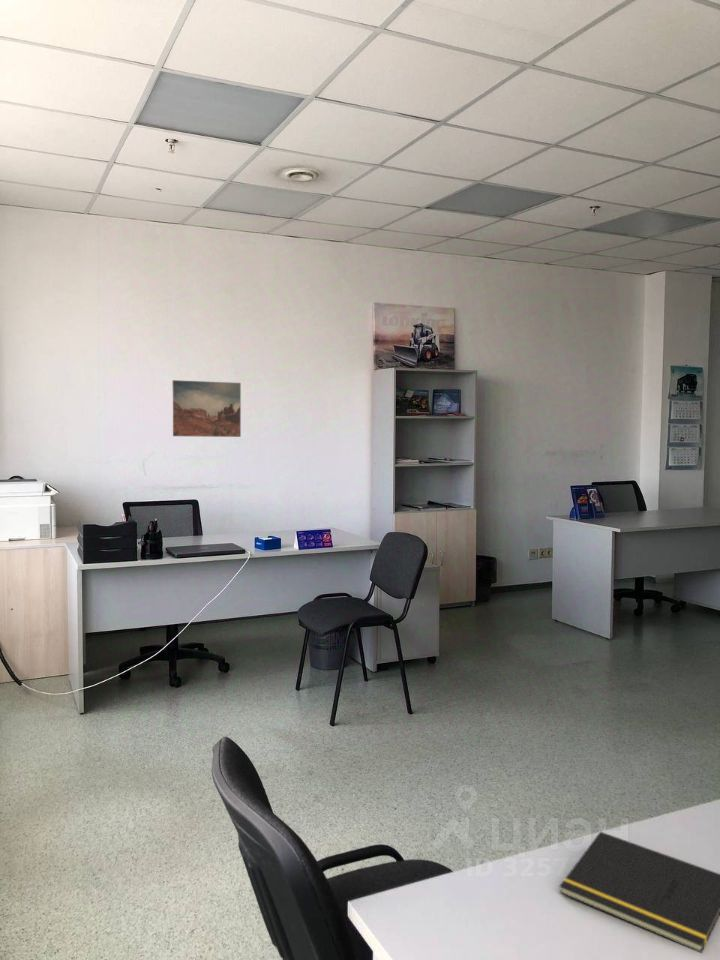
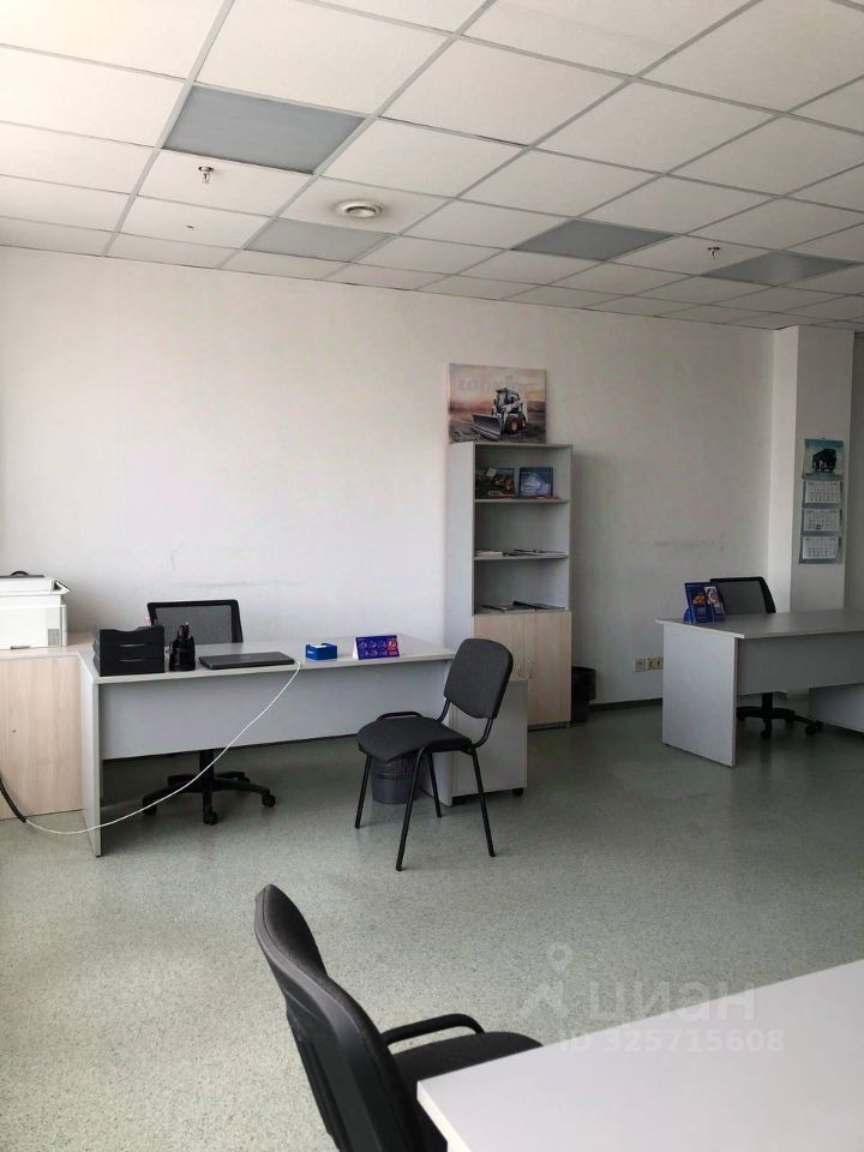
- wall art (207, 409)
- notepad (645, 886)
